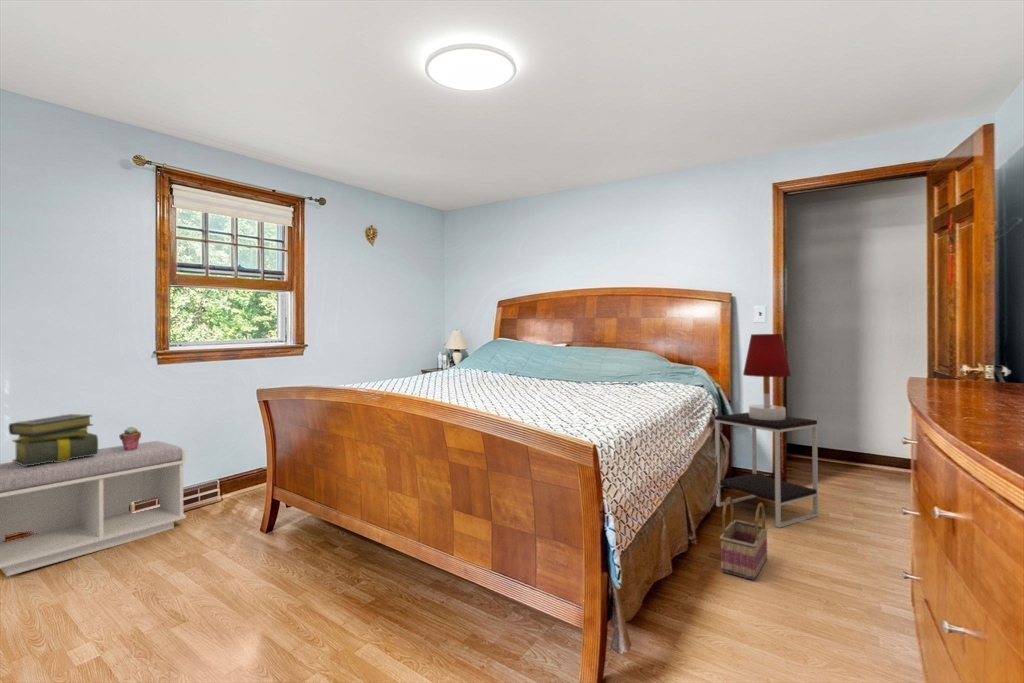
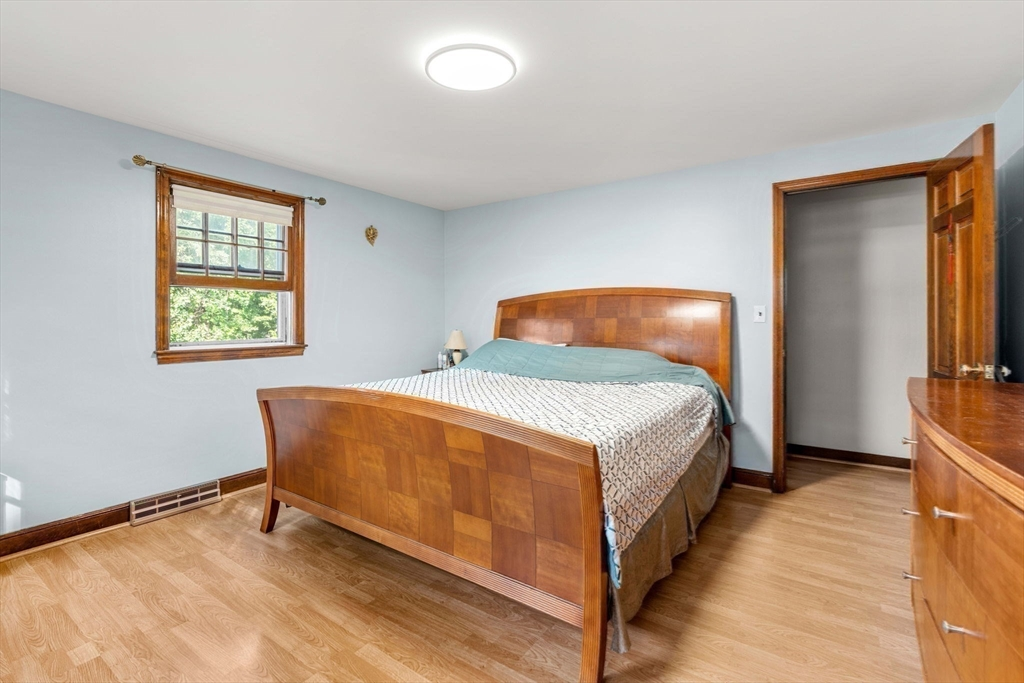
- potted succulent (130, 437)
- basket (744, 532)
- bench (90, 498)
- side table (756, 464)
- stack of books (54, 438)
- table lamp (766, 375)
